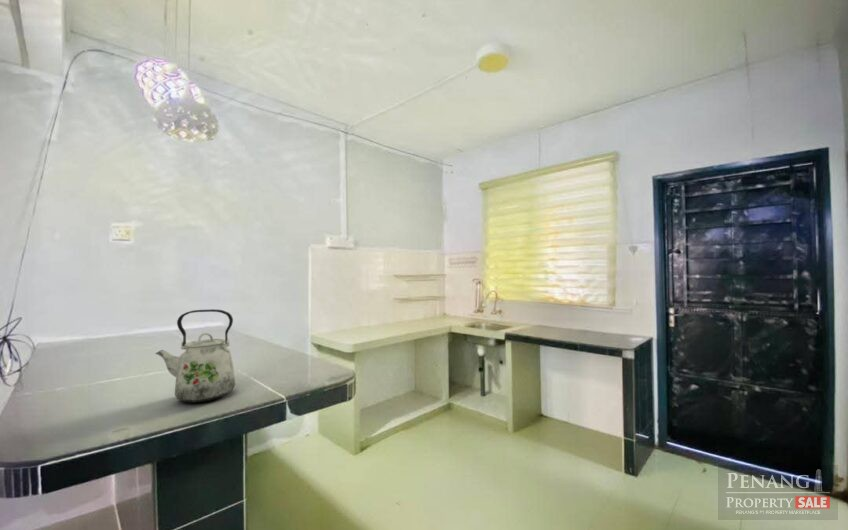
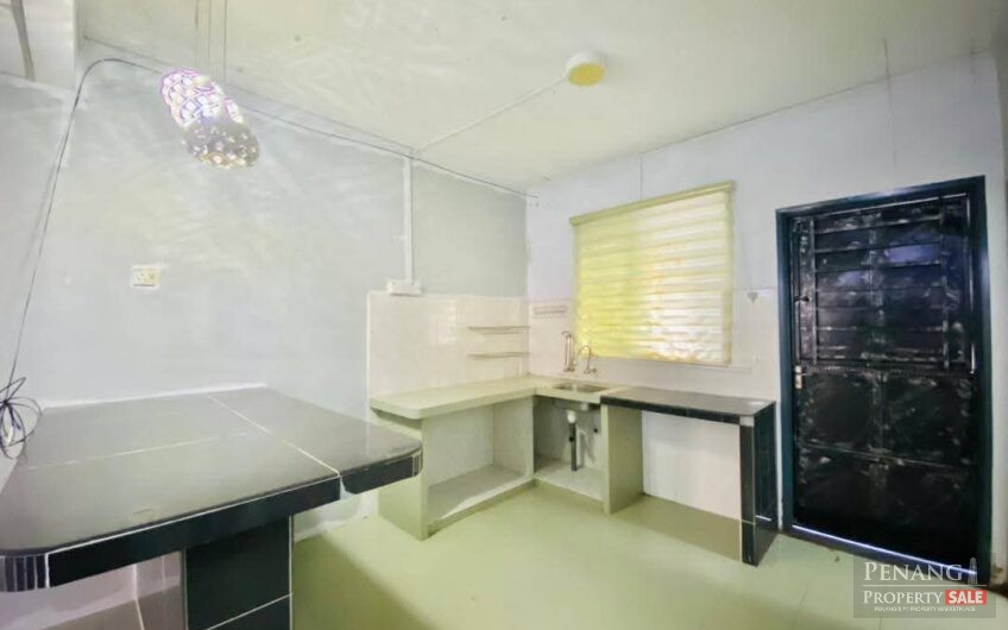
- kettle (195, 353)
